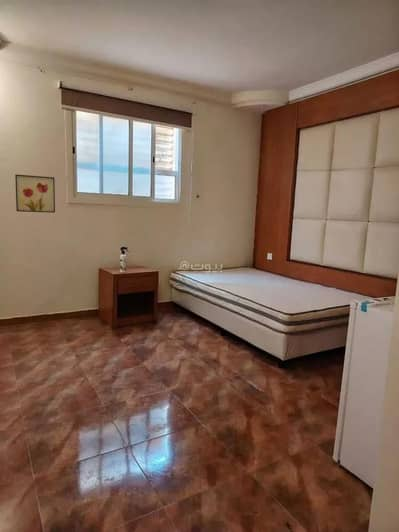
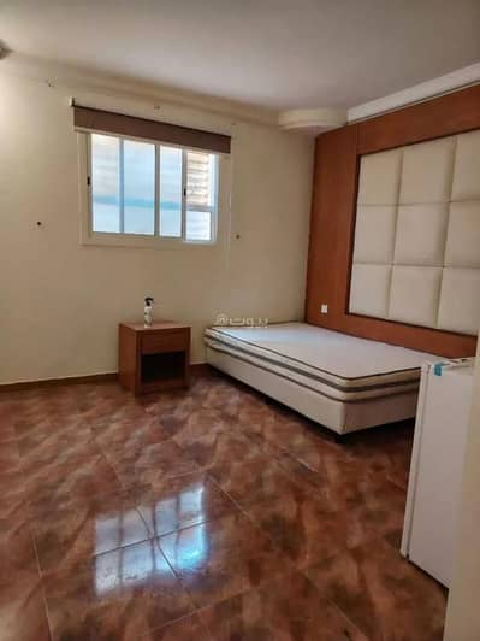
- wall art (35, 194)
